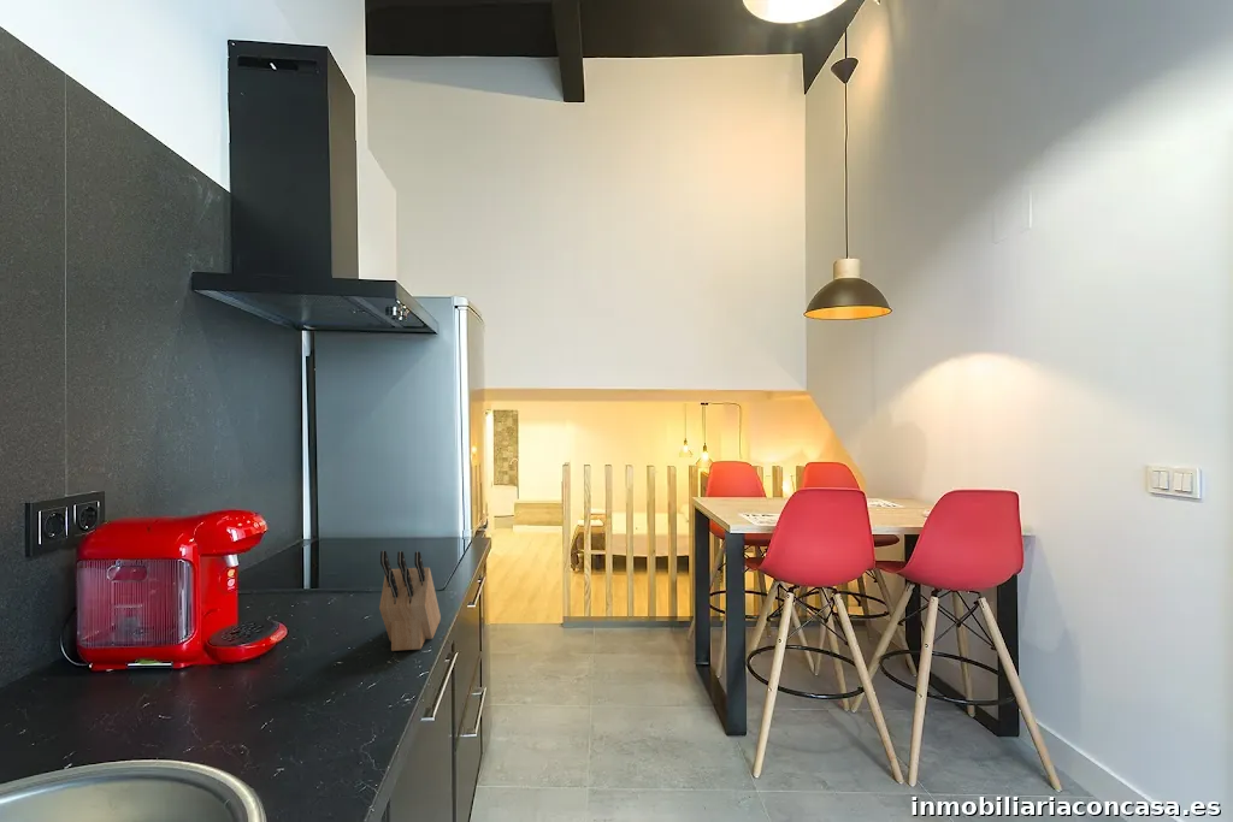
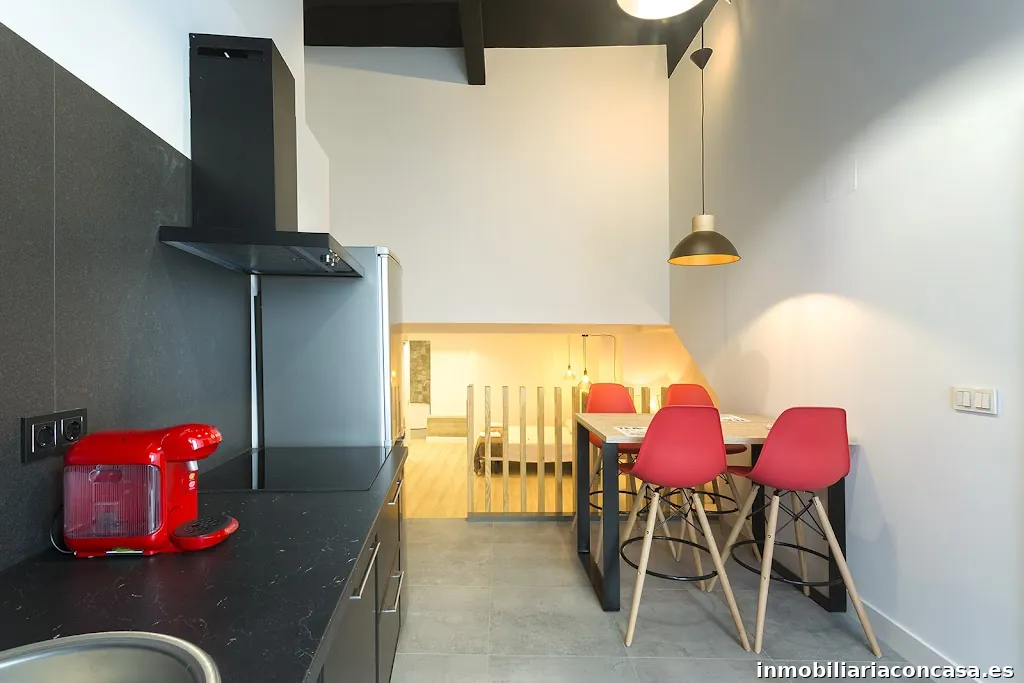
- knife block (411, 590)
